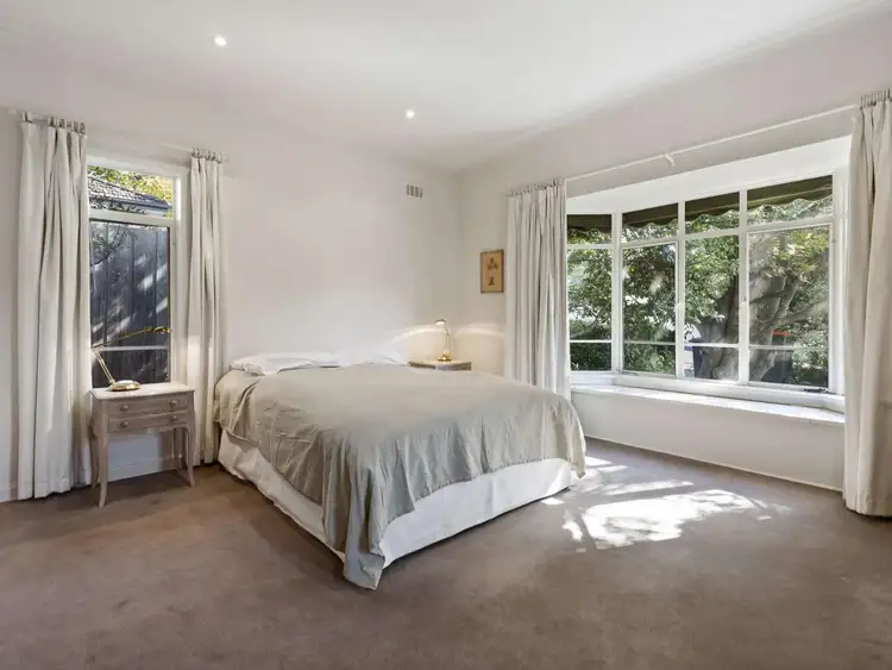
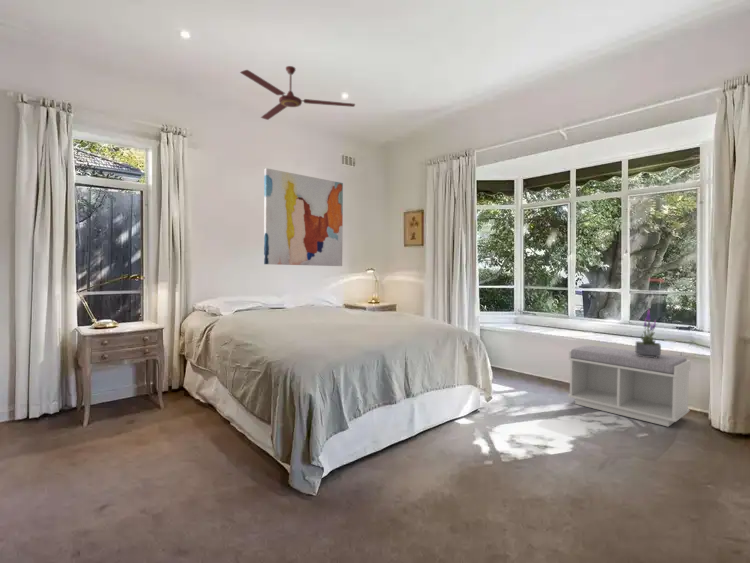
+ potted plant (648, 331)
+ bench (625, 381)
+ ceiling fan (297, 97)
+ wall art (306, 220)
